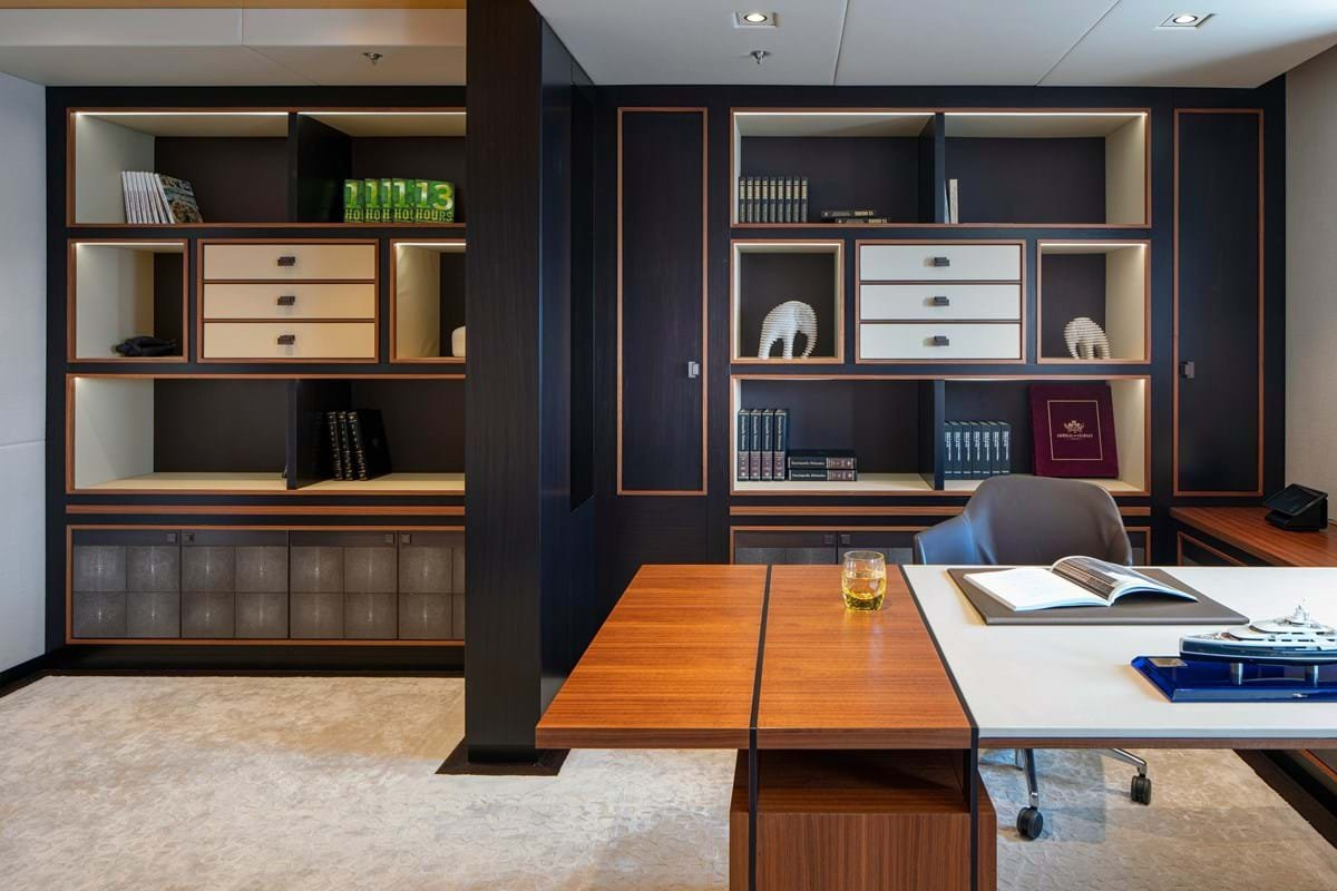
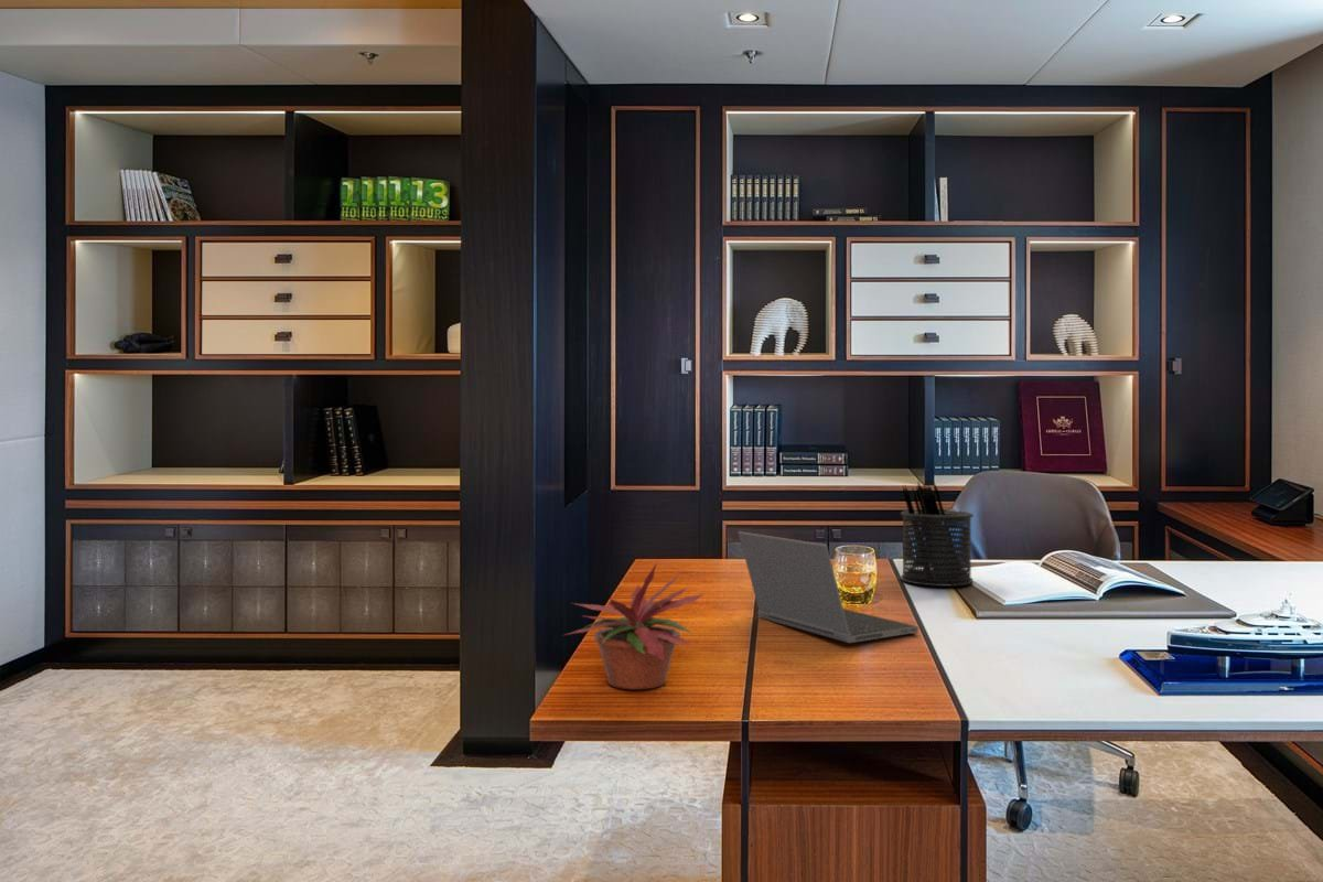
+ pen holder (936, 529)
+ laptop computer (825, 580)
+ potted plant (638, 619)
